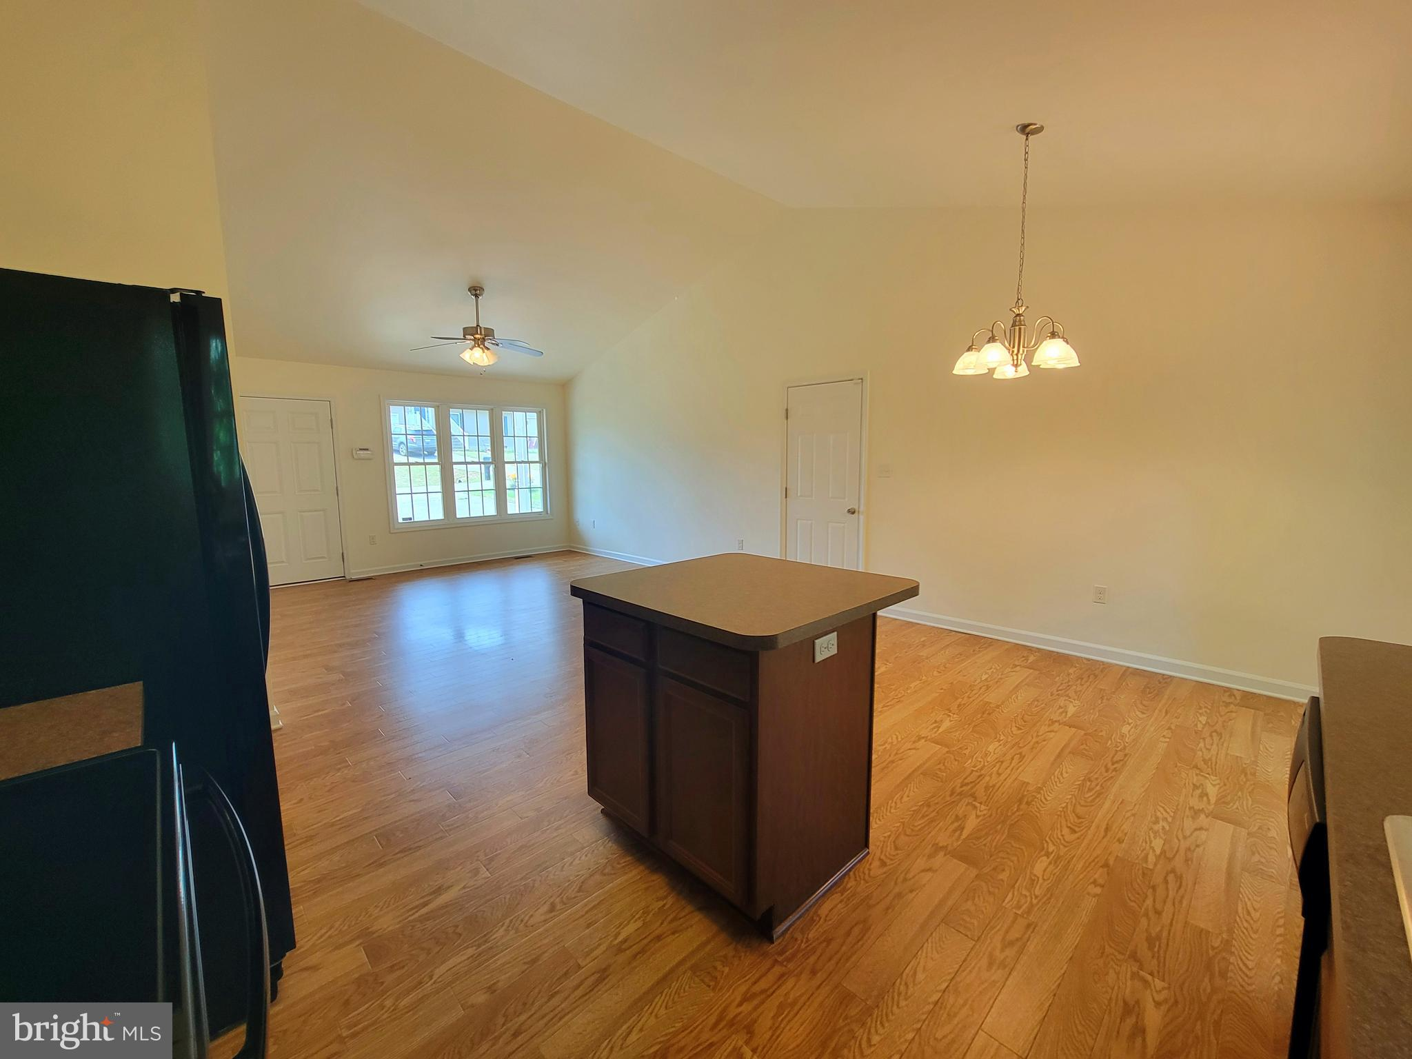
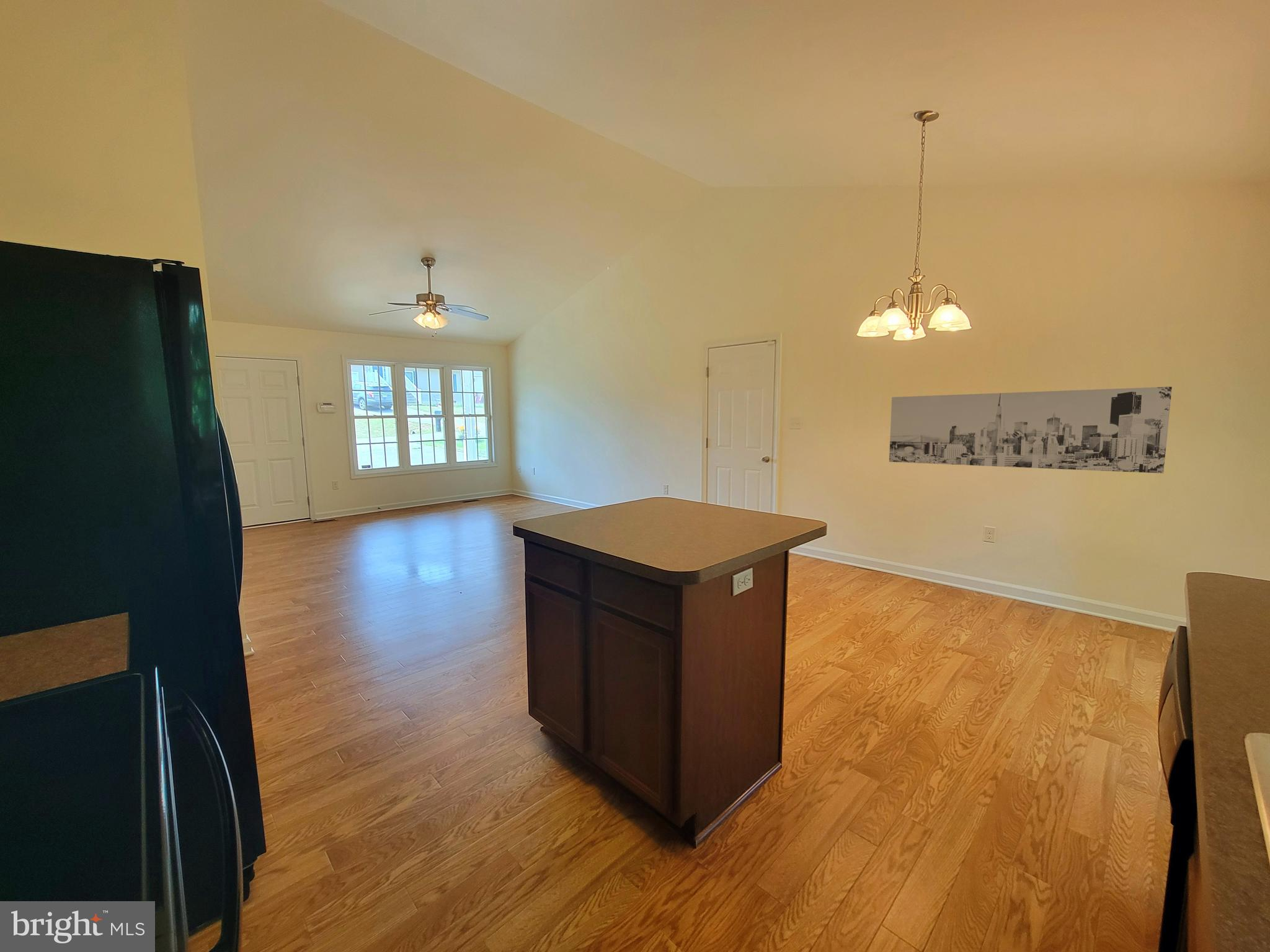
+ wall art (1009, 430)
